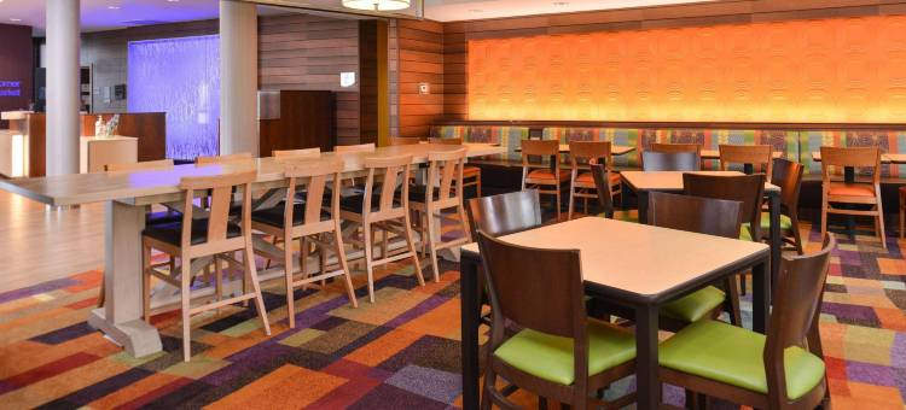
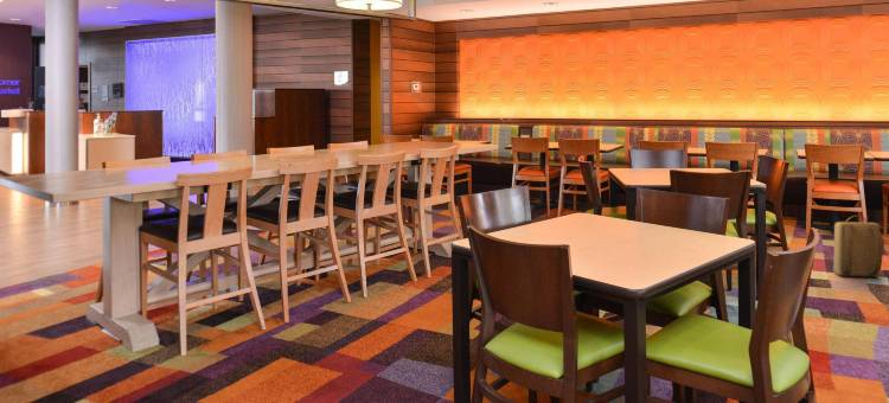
+ backpack (859, 245)
